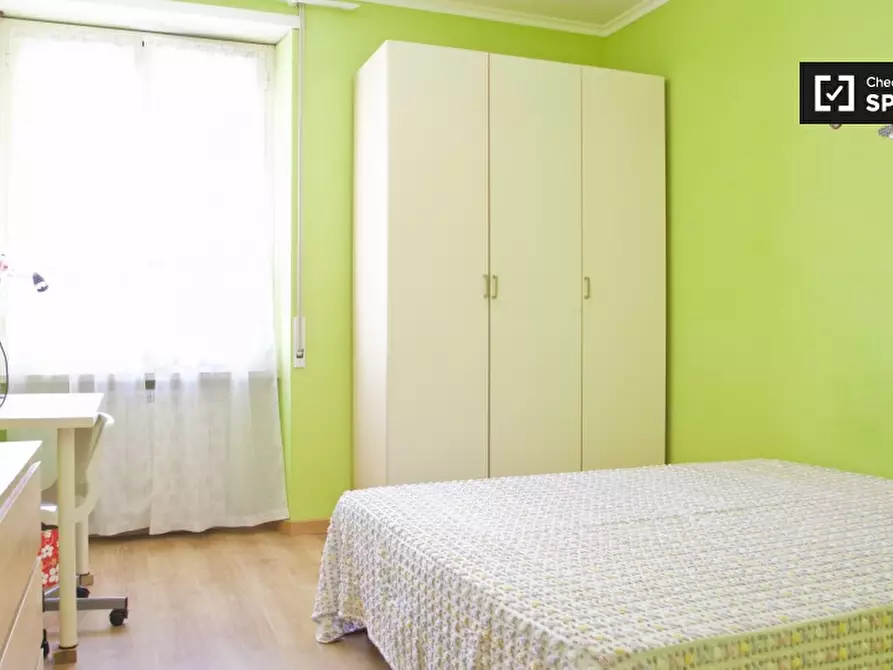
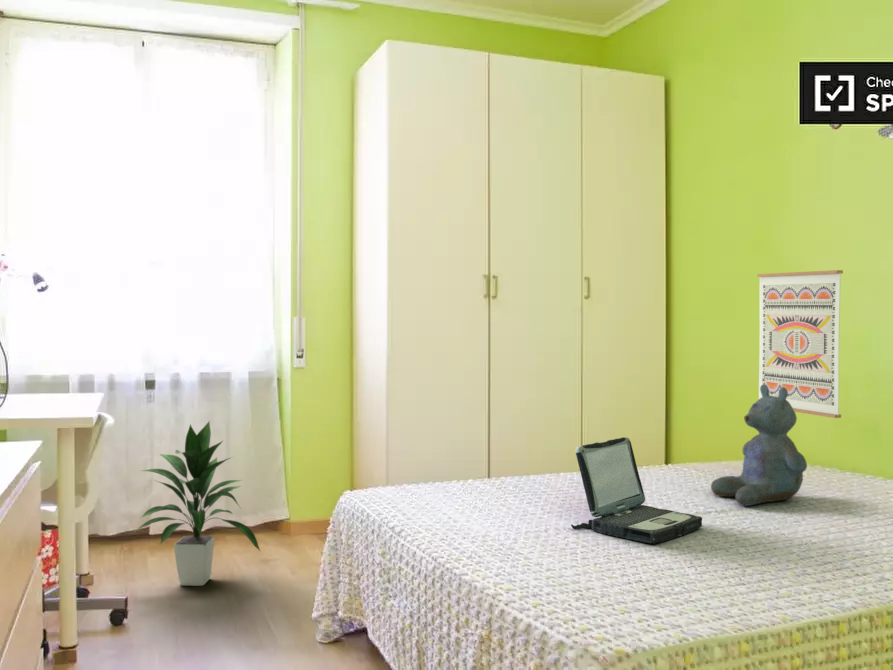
+ stuffed bear (757, 443)
+ wall art (797, 342)
+ laptop (635, 486)
+ indoor plant (198, 504)
